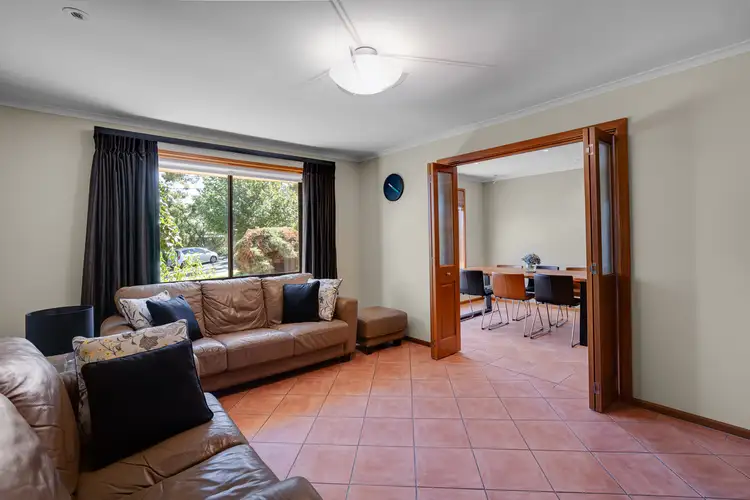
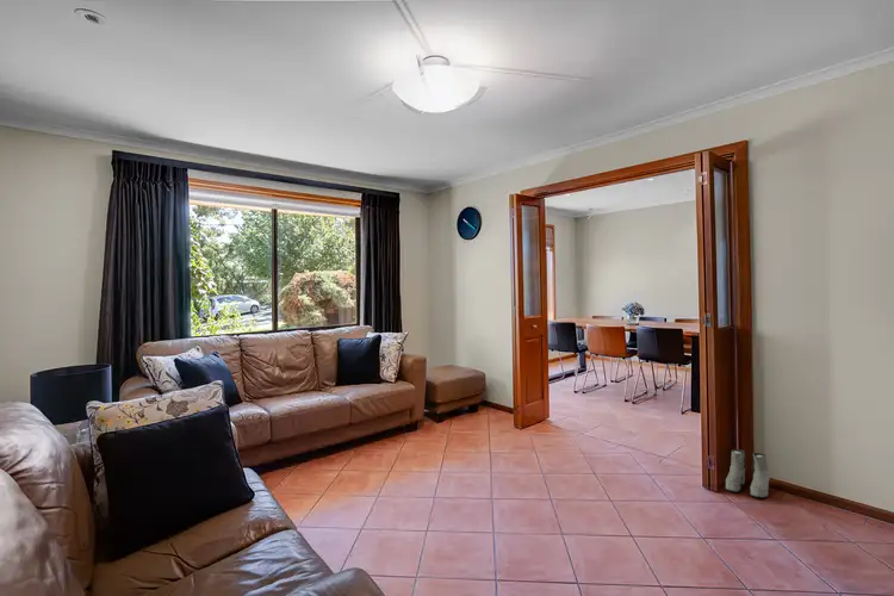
+ boots (746, 468)
